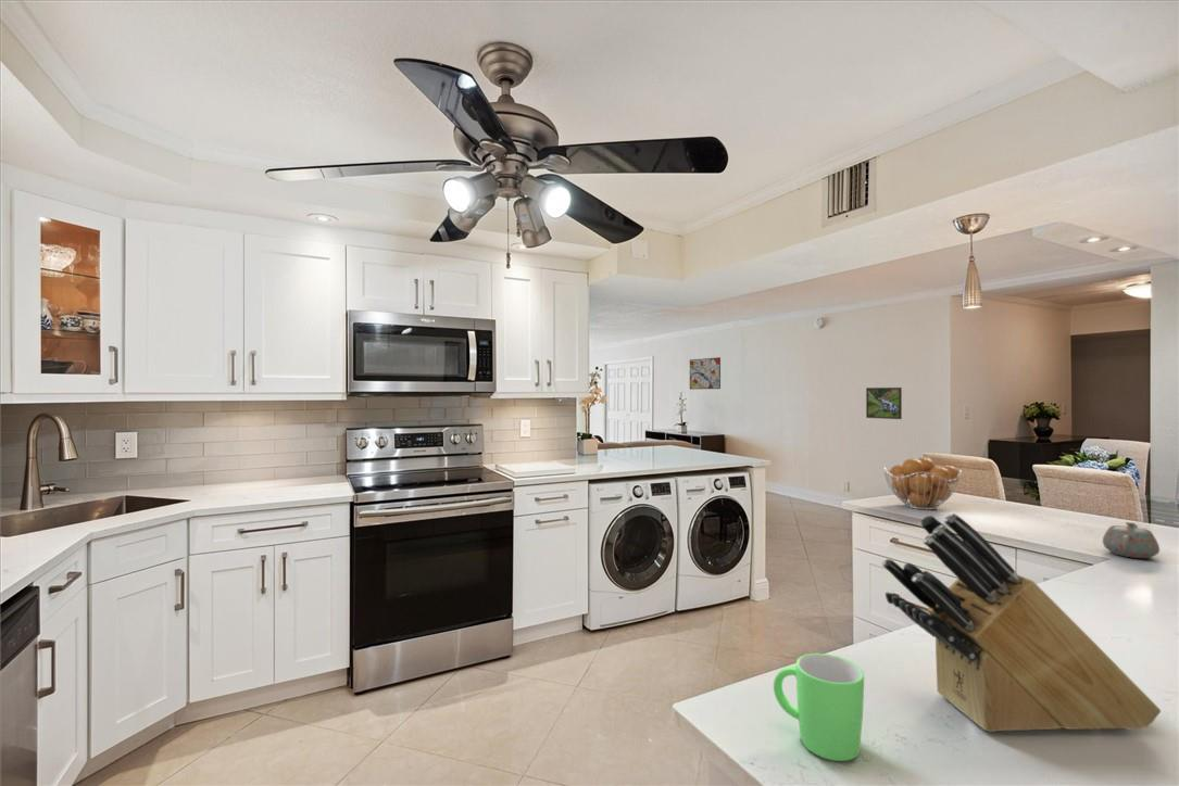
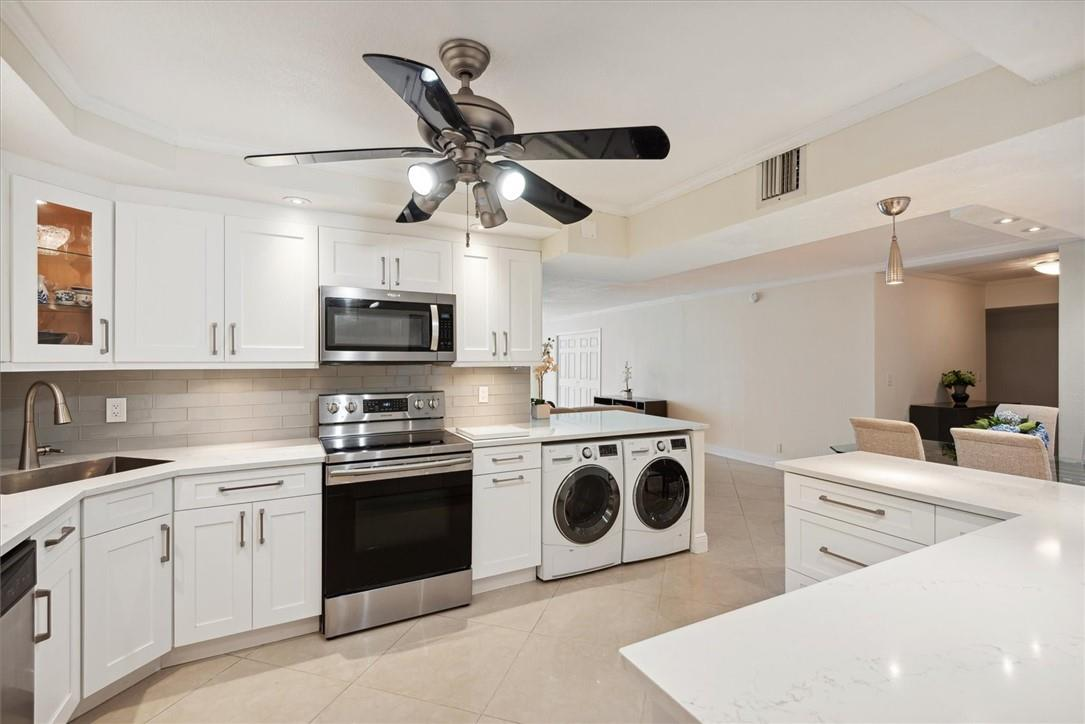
- wall art (704, 373)
- teapot (1130, 537)
- knife block (1011, 610)
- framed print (883, 403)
- fruit basket (920, 482)
- mug (816, 701)
